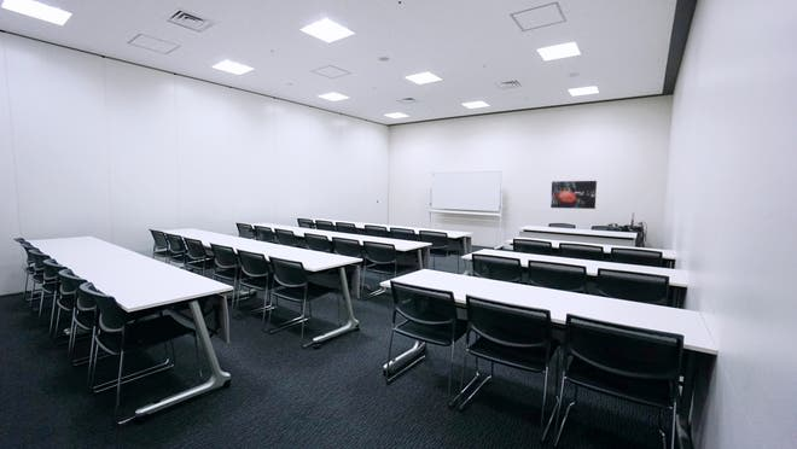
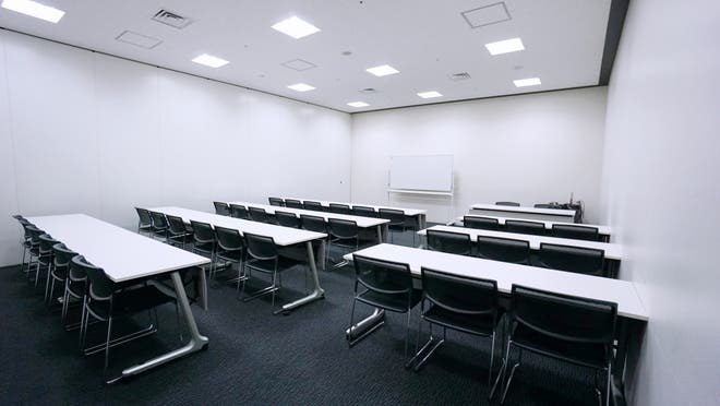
- wall art (572, 194)
